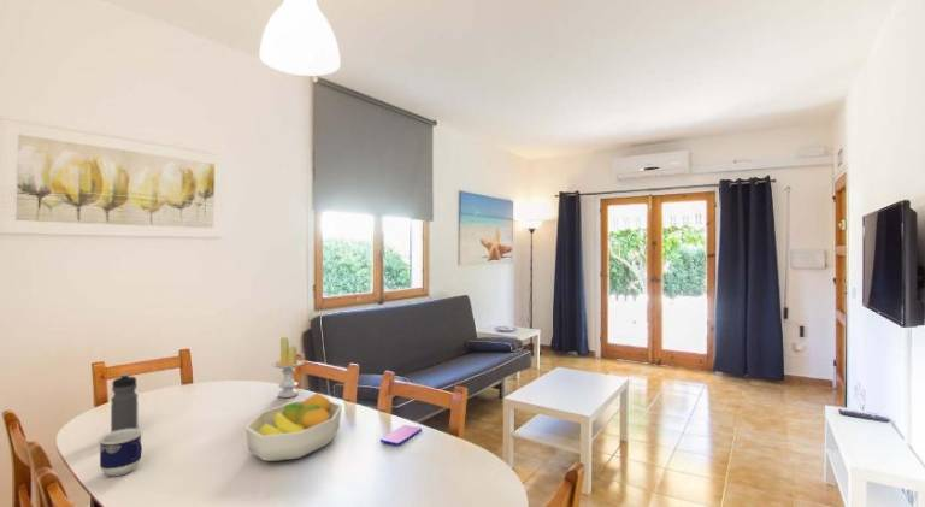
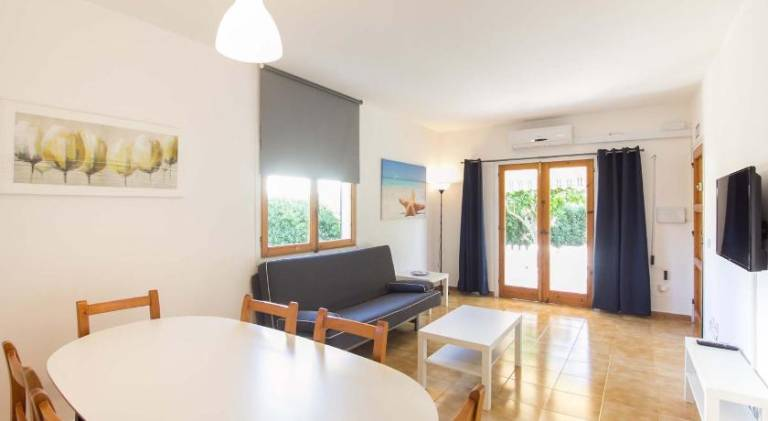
- fruit bowl (296, 423)
- cup (124, 454)
- water bottle (124, 403)
- smartphone (401, 434)
- candle (288, 365)
